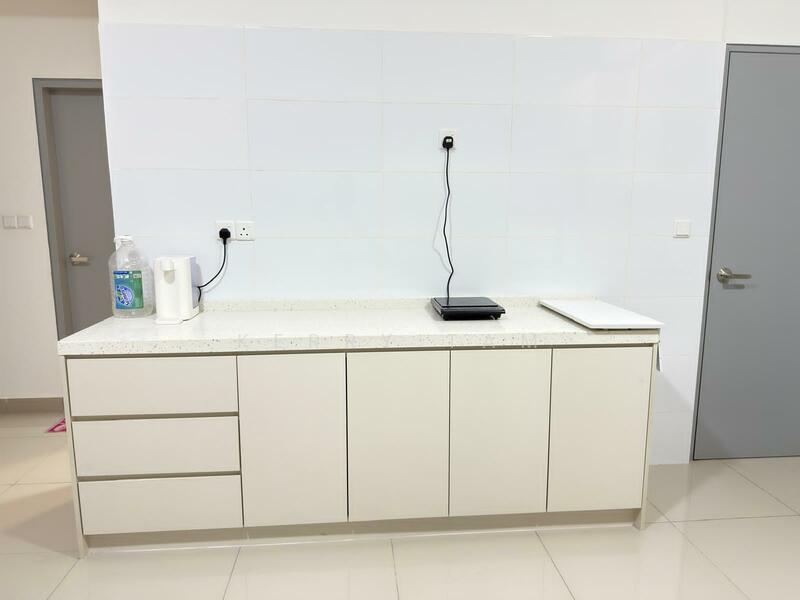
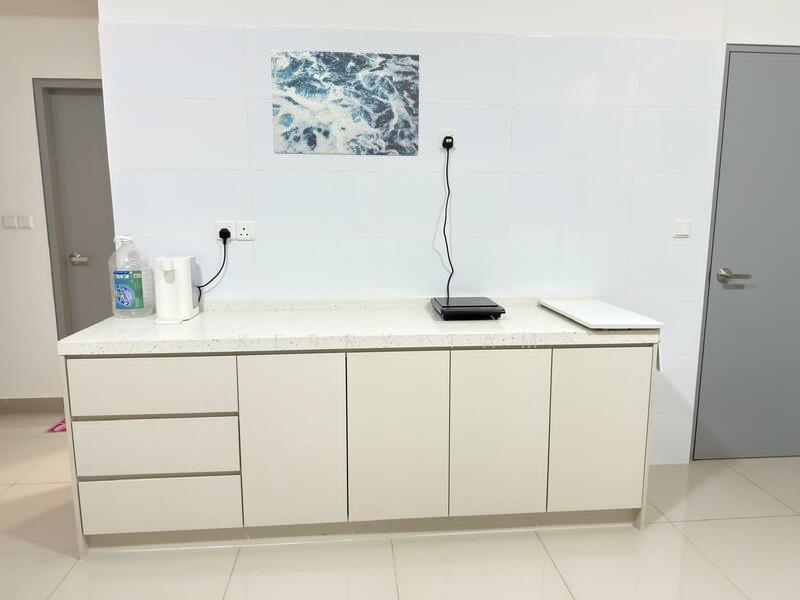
+ wall art (346, 104)
